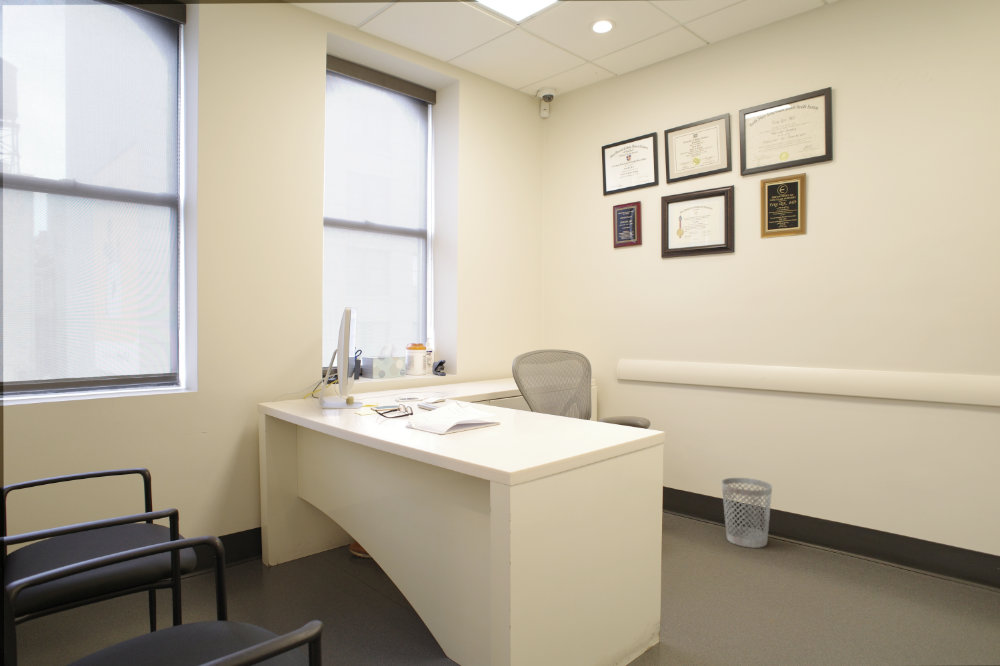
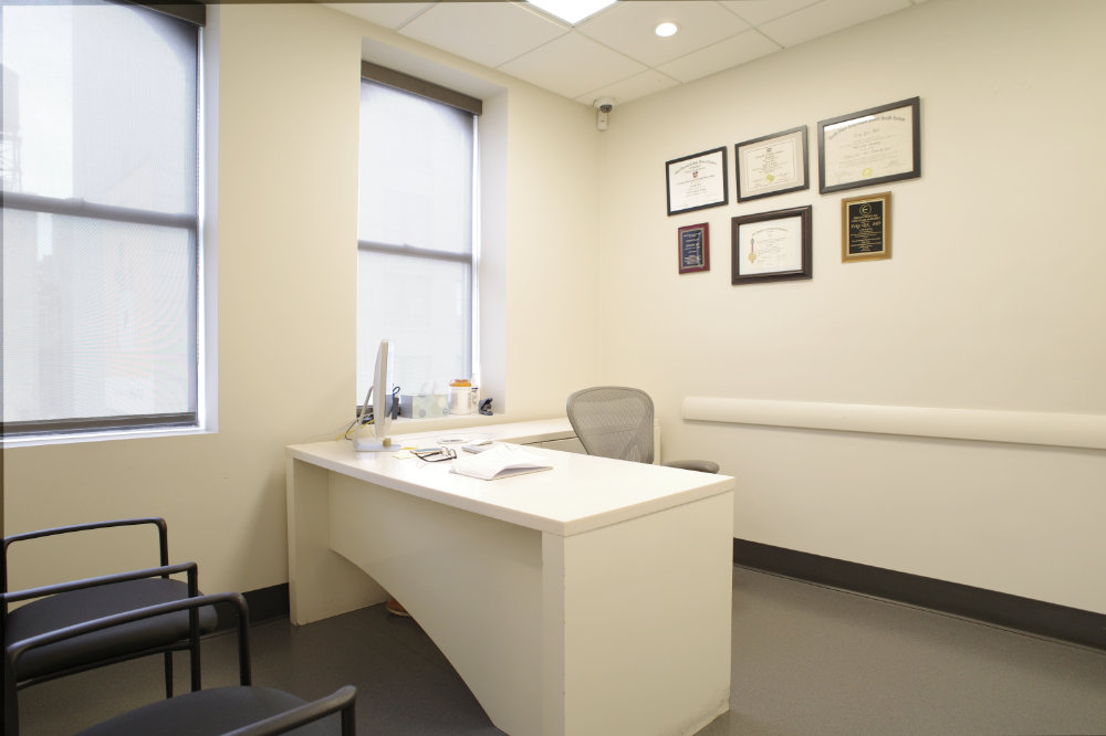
- wastebasket (747, 512)
